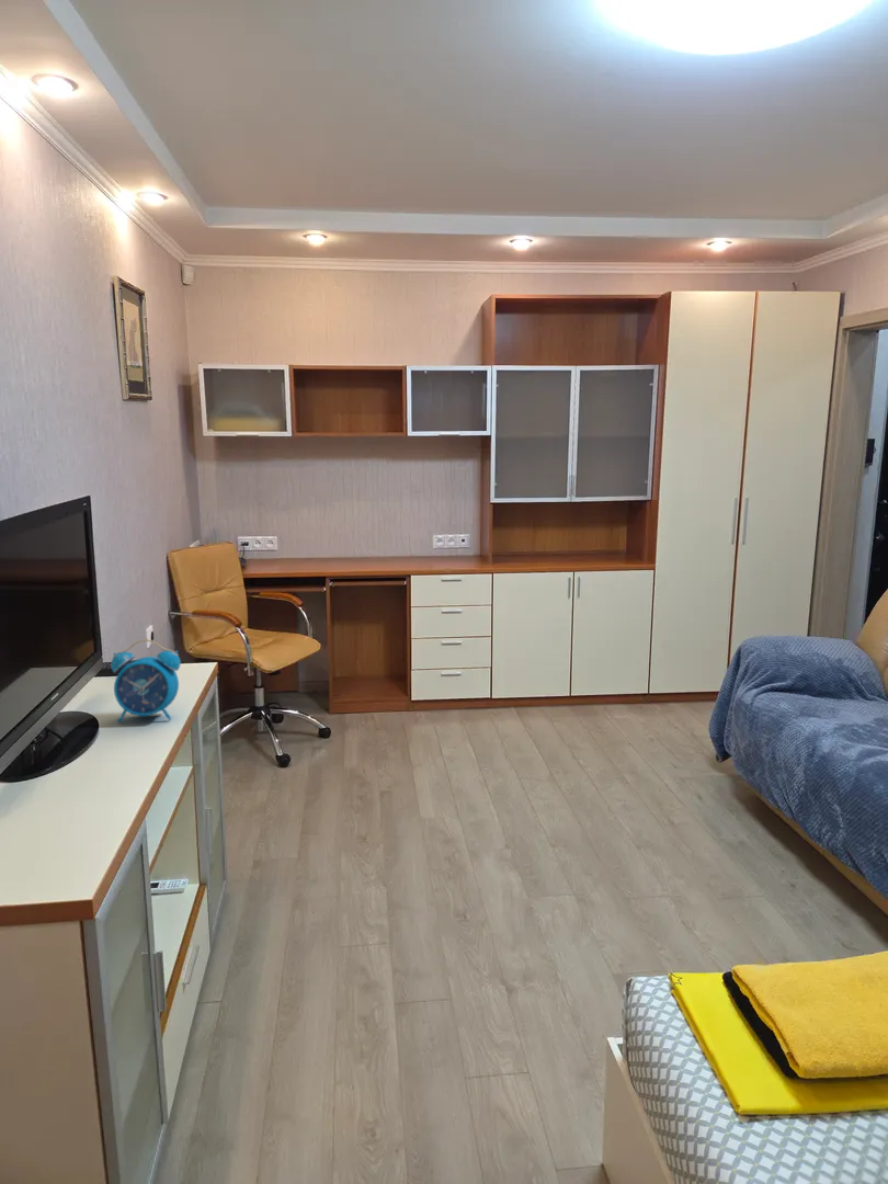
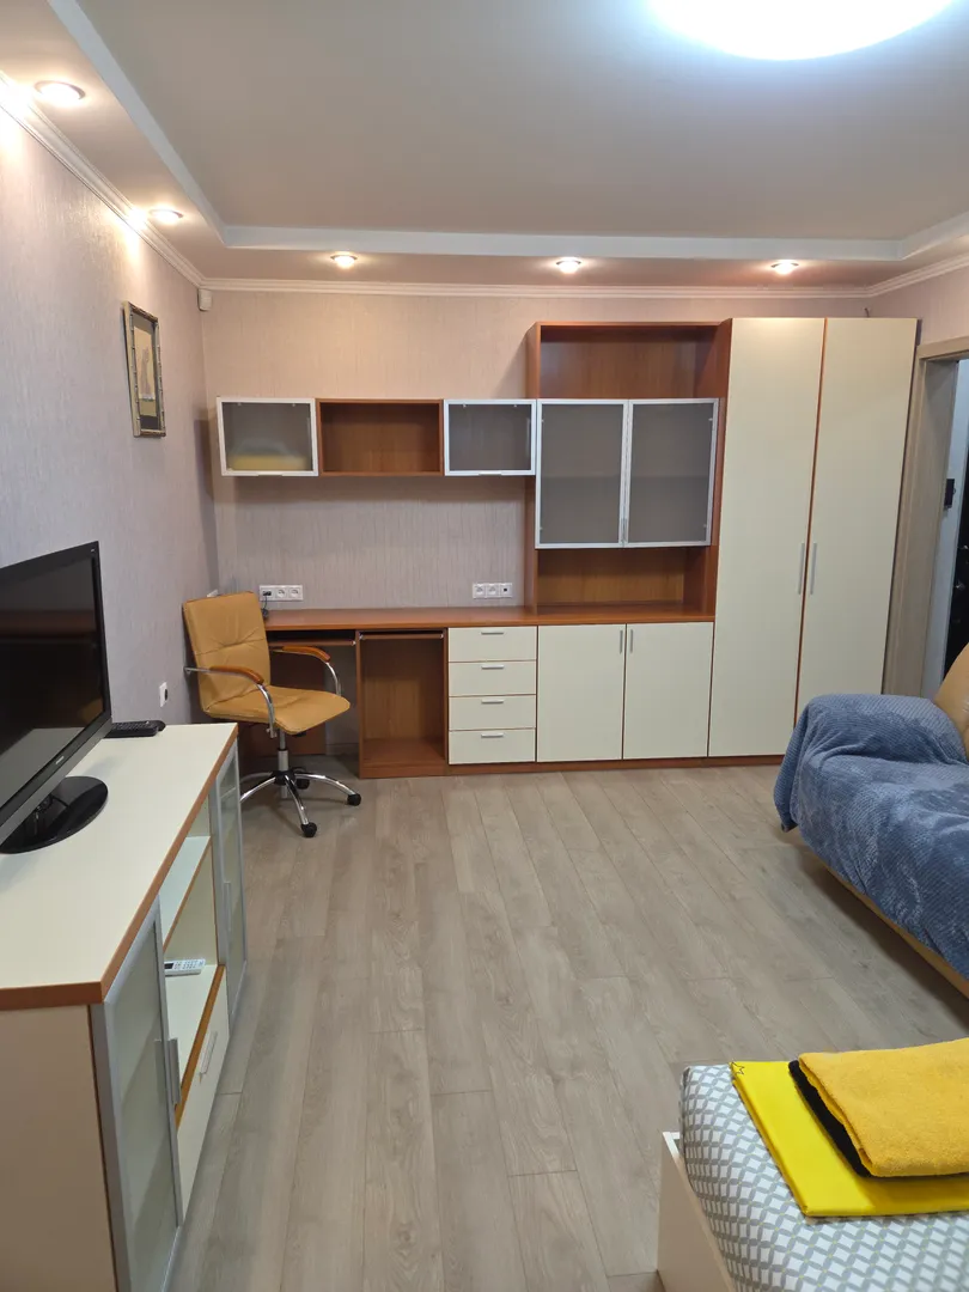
- alarm clock (146, 680)
